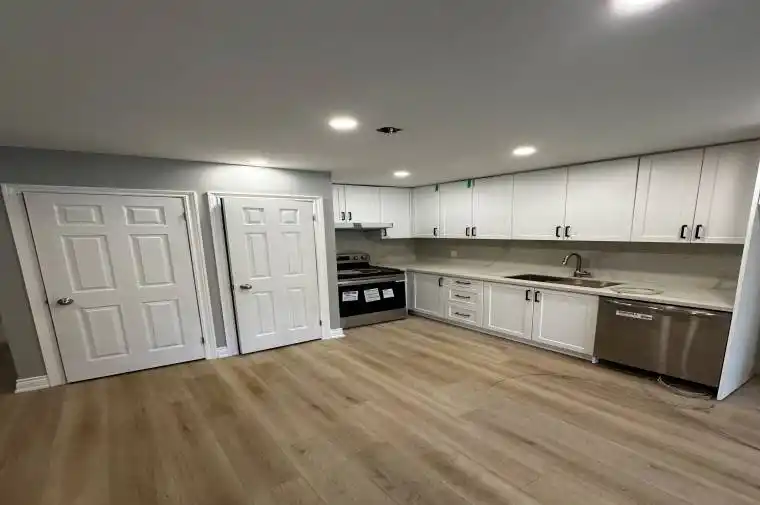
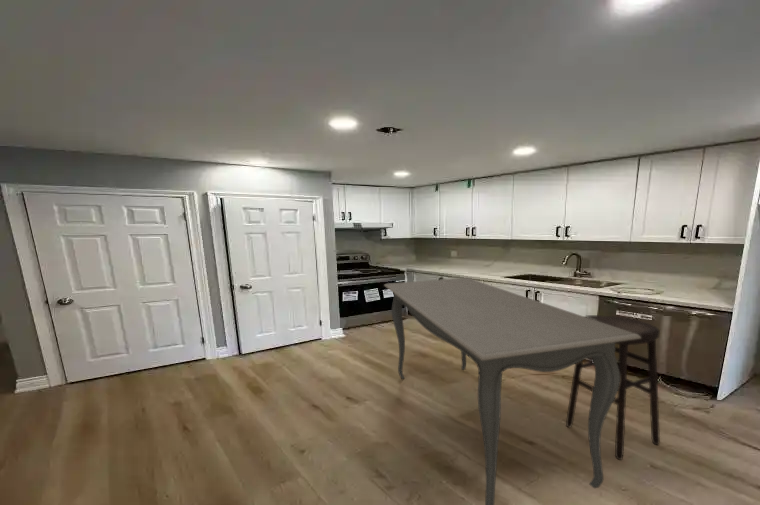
+ dining table (472, 359)
+ stool (619, 382)
